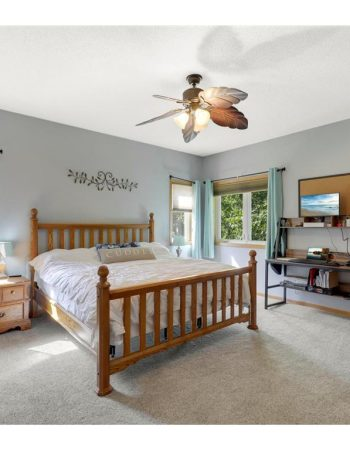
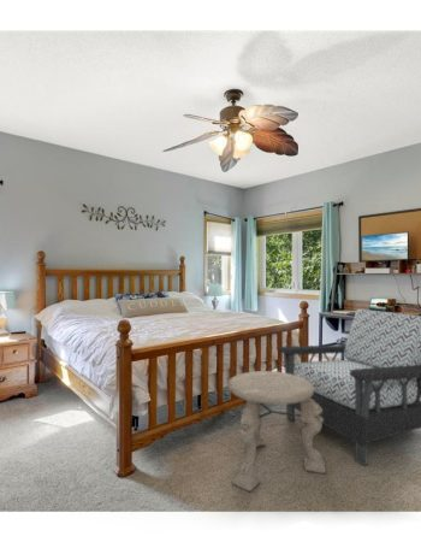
+ armchair (358, 370)
+ side table (267, 414)
